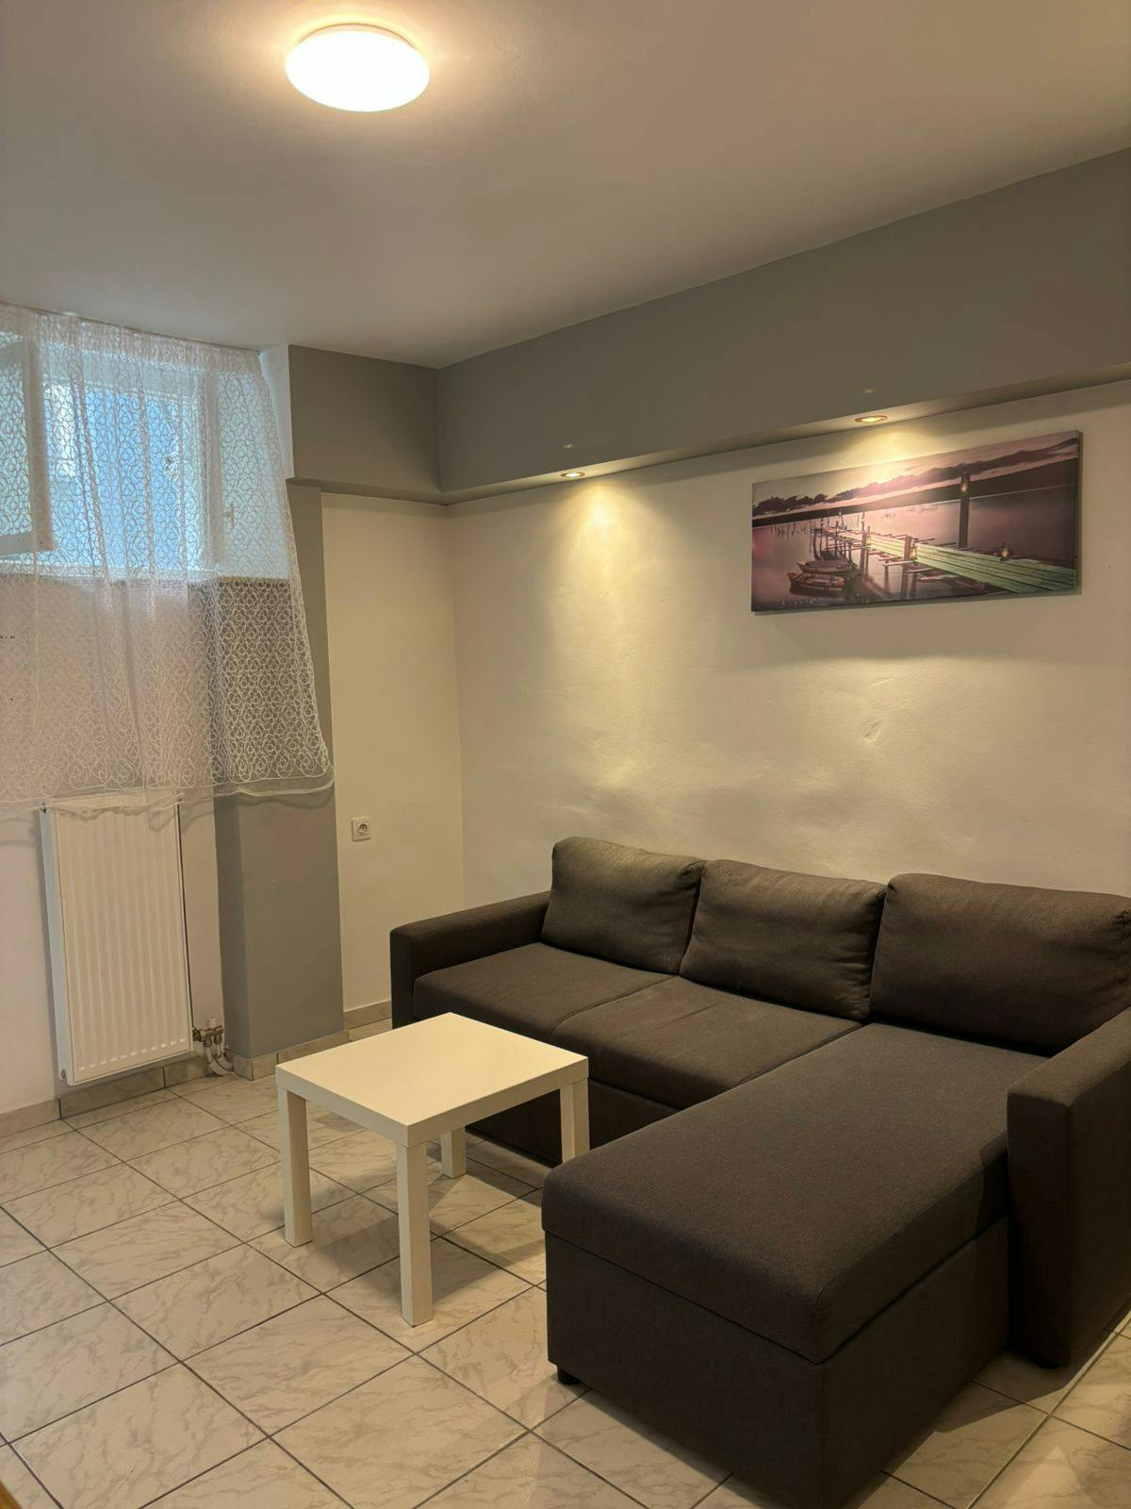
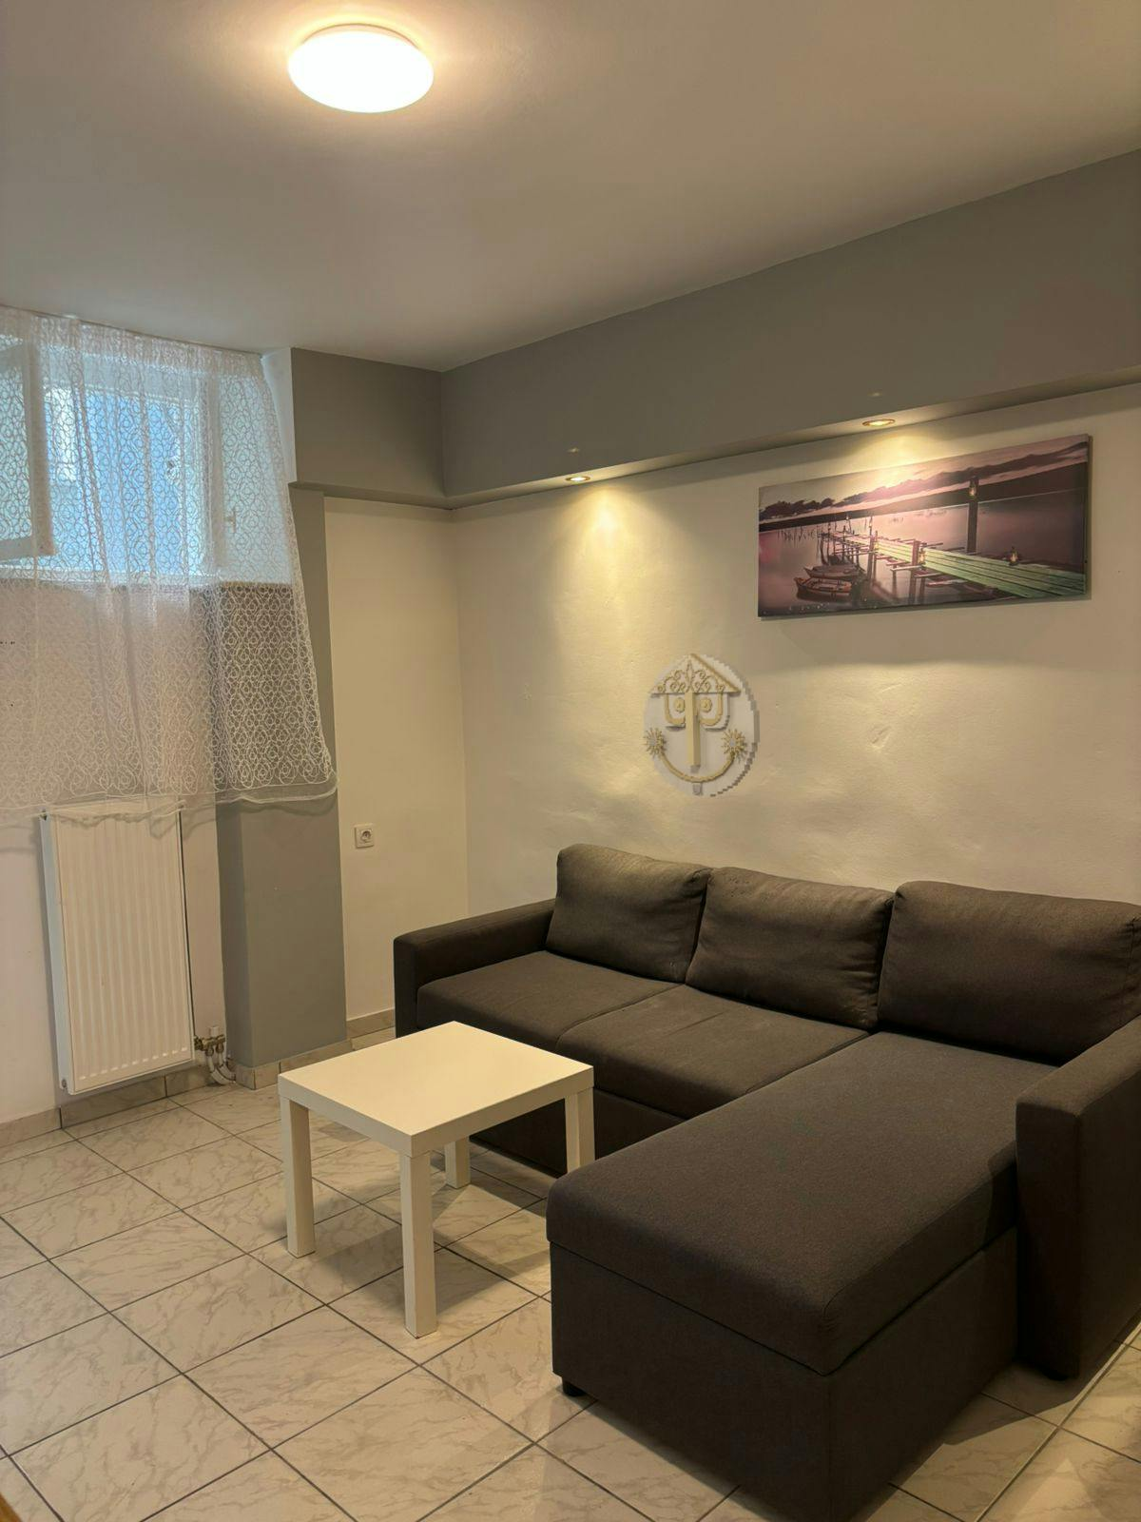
+ wall decoration (695, 725)
